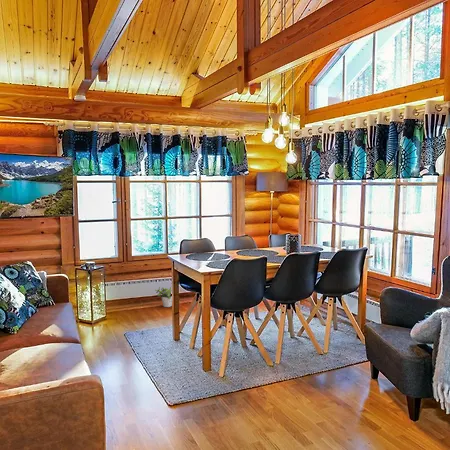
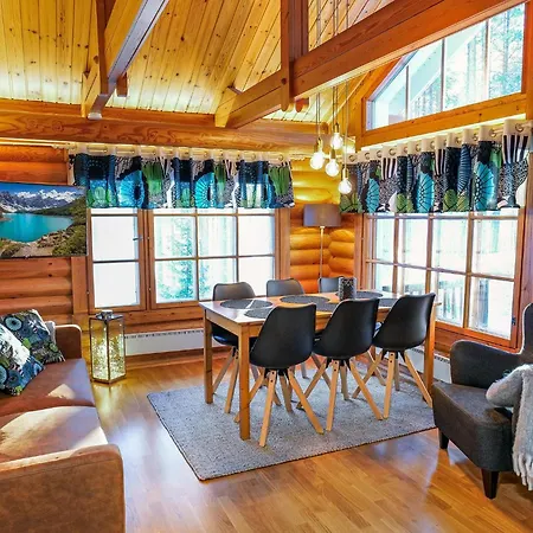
- potted plant (165, 296)
